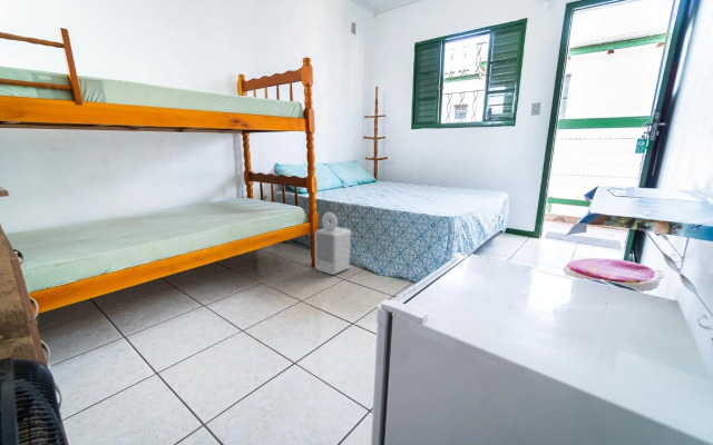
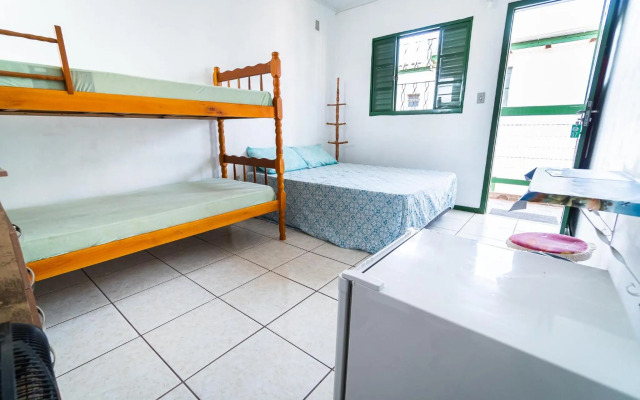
- air purifier (332, 240)
